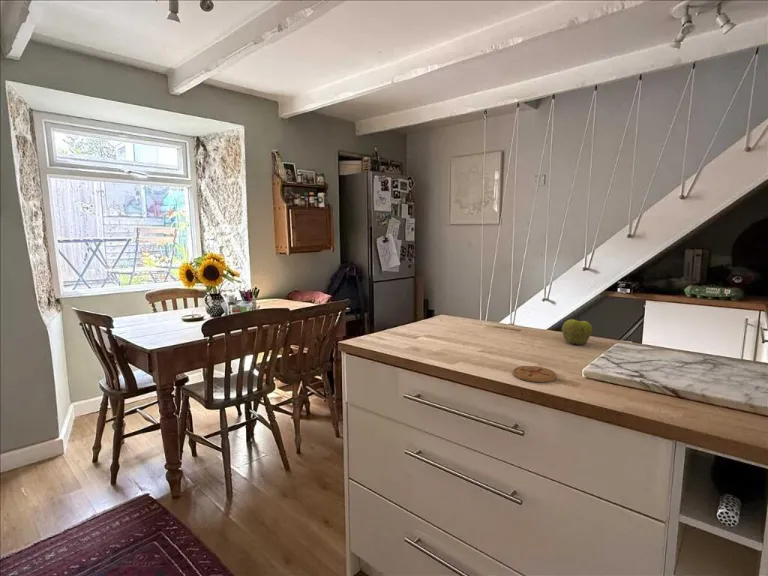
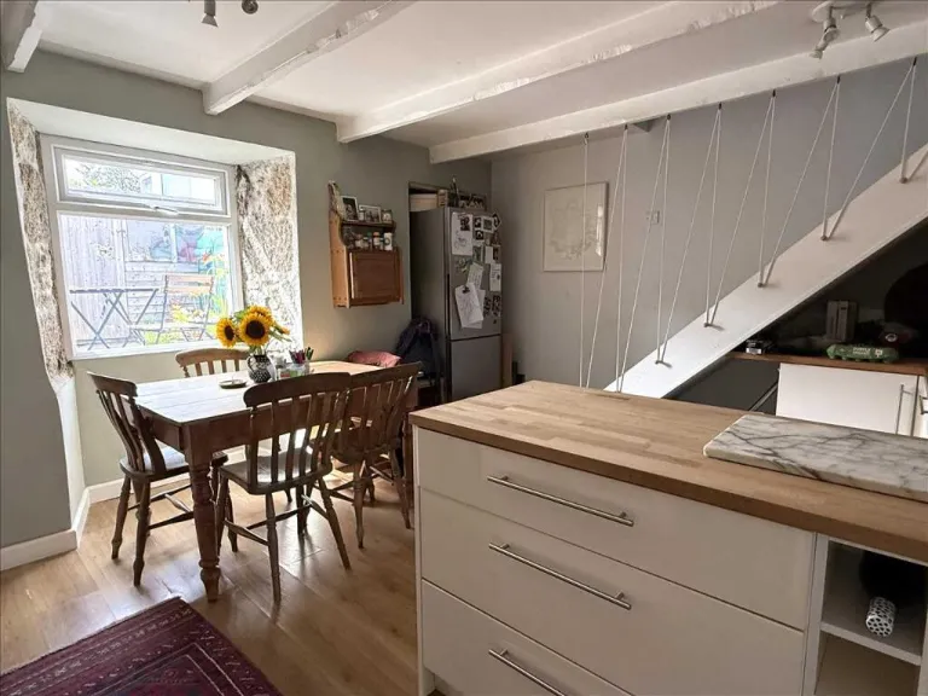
- apple (576, 330)
- coaster (534, 373)
